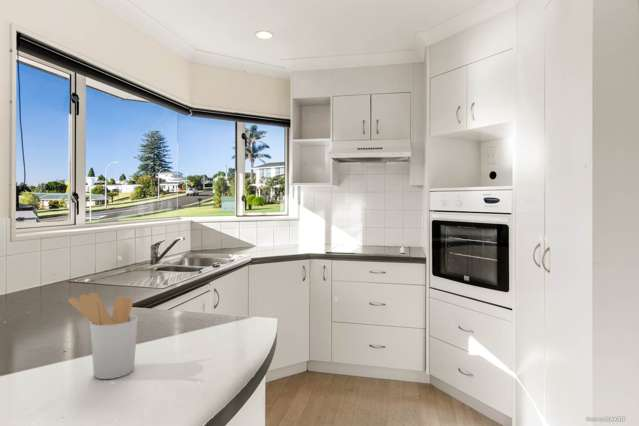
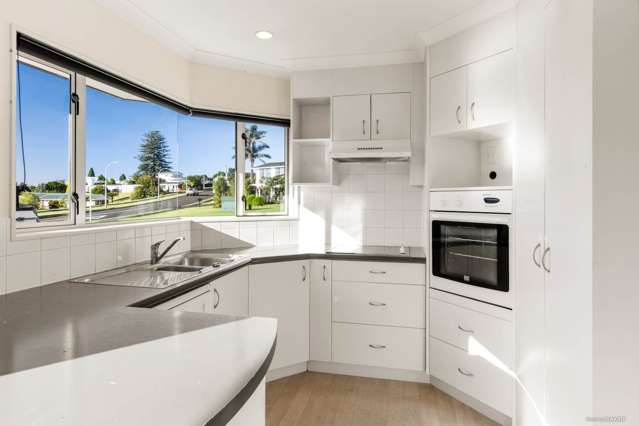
- utensil holder (104, 331)
